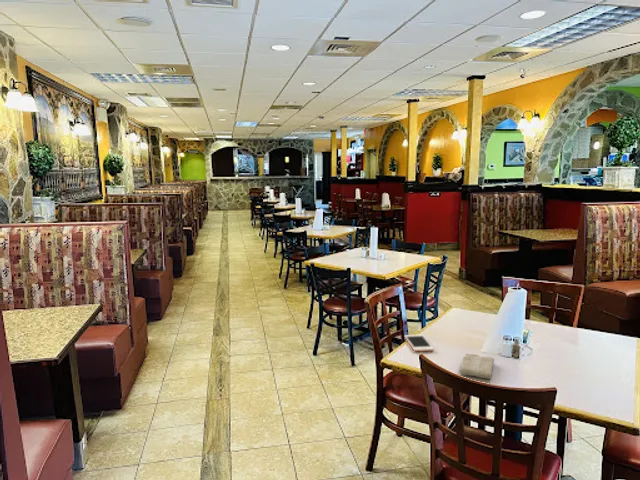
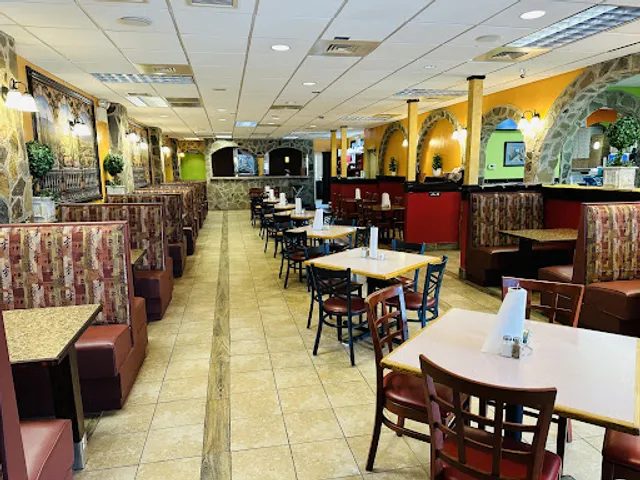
- cell phone (418, 342)
- washcloth (477, 365)
